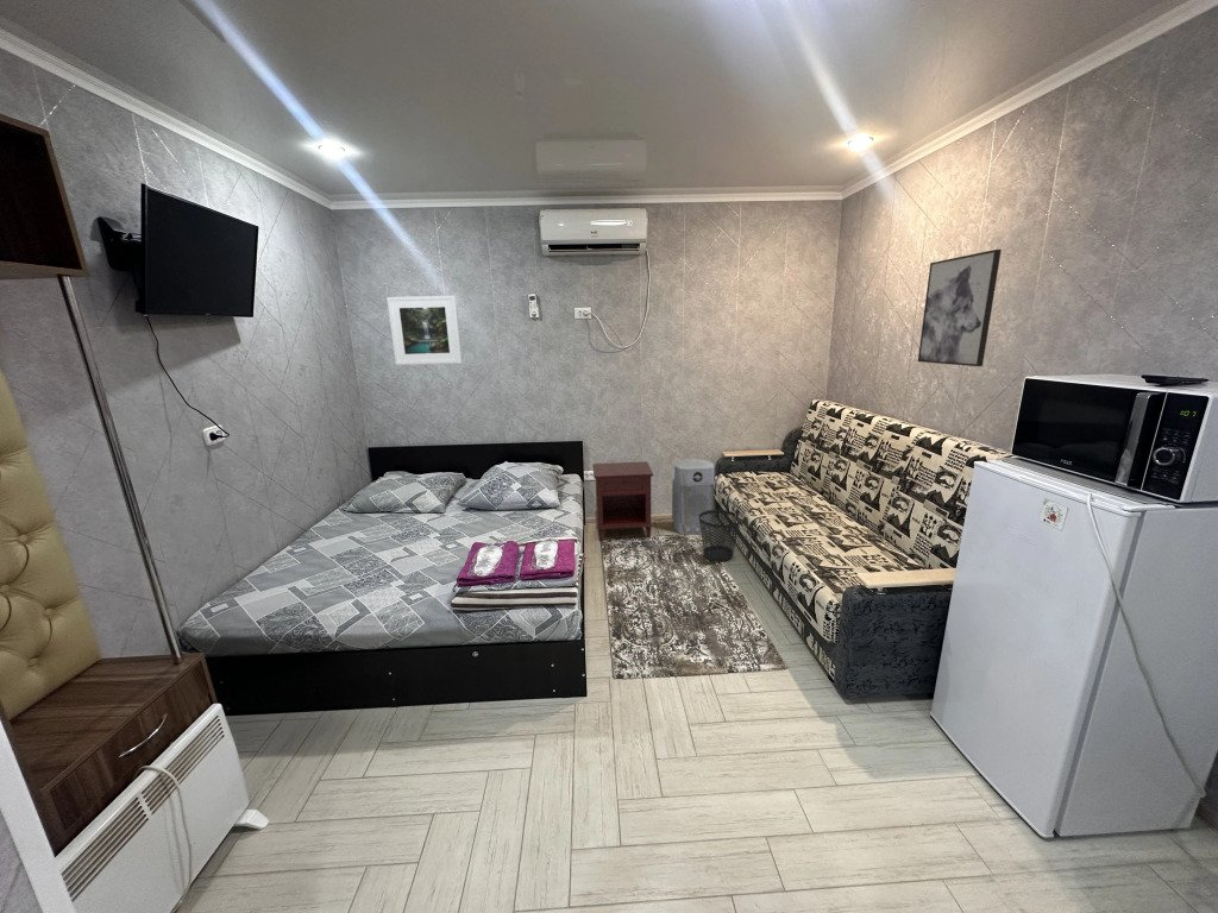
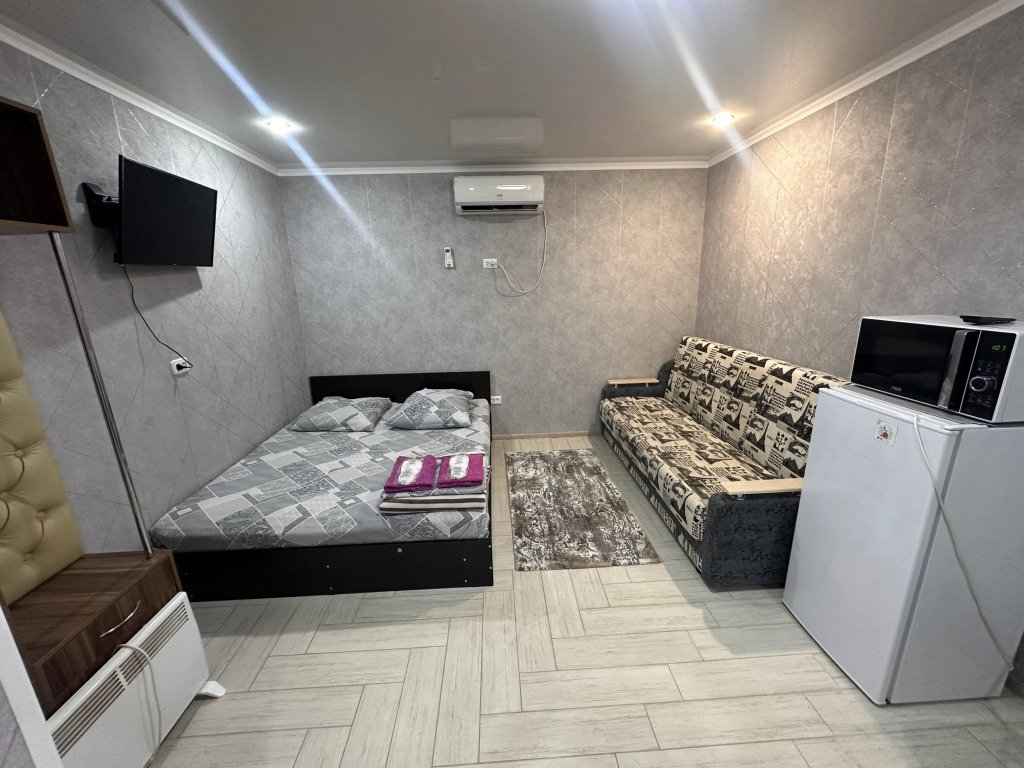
- air purifier (692, 496)
- wastebasket (718, 536)
- nightstand (622, 500)
- wall art (954, 311)
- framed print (425, 330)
